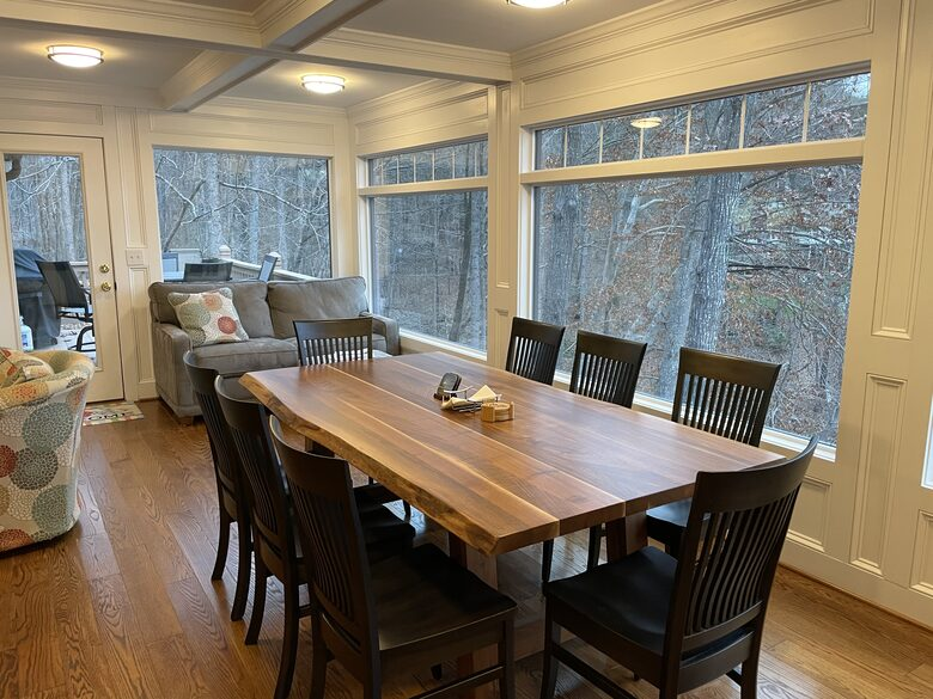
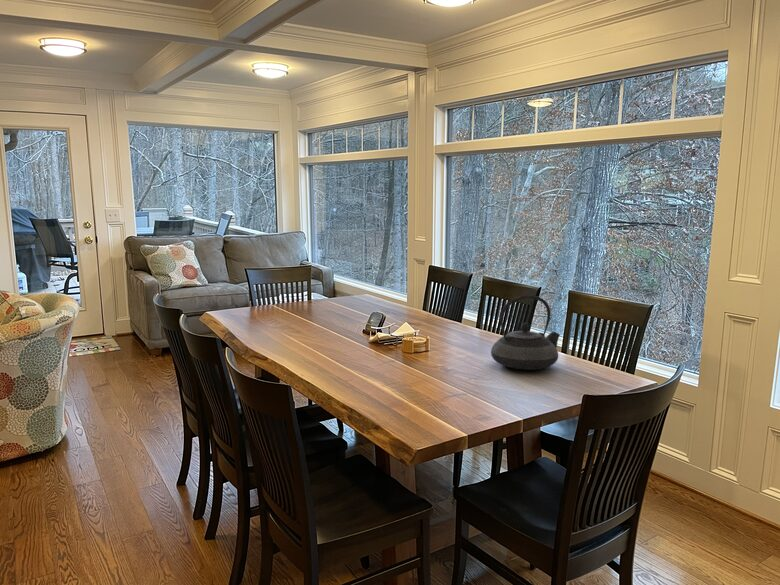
+ teapot (528, 331)
